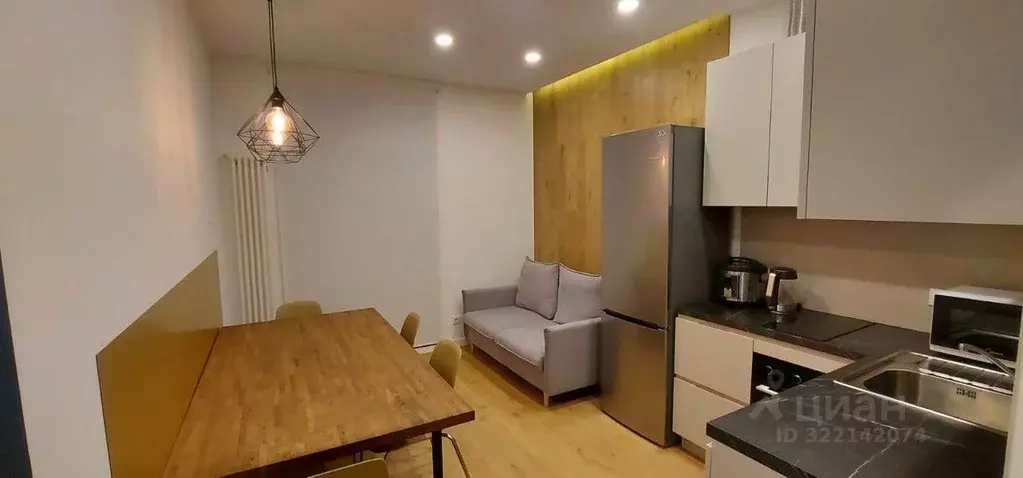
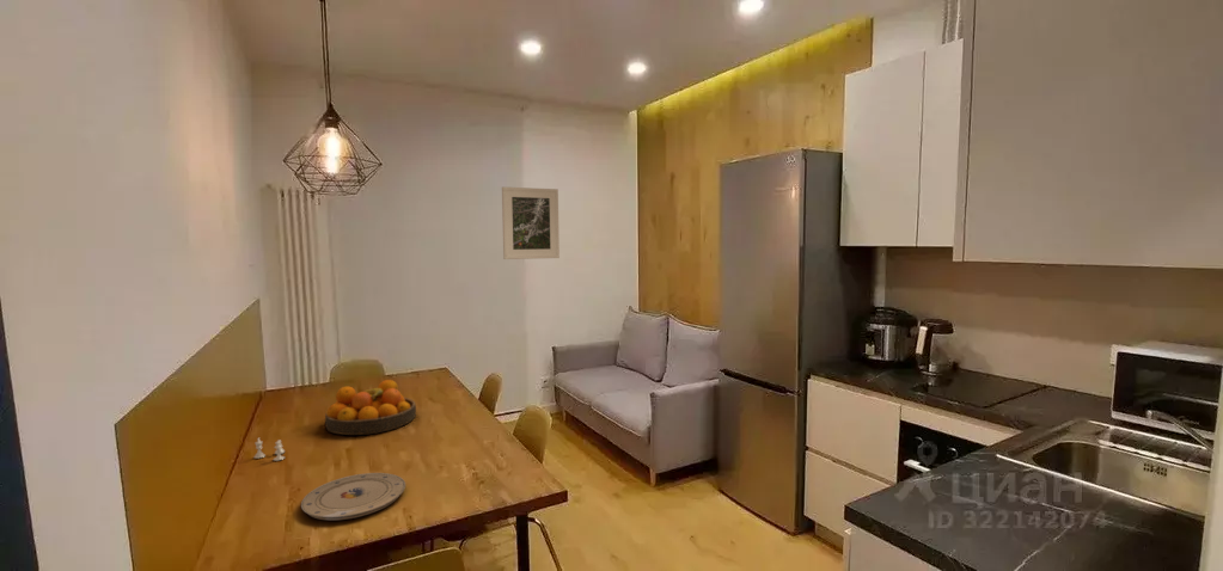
+ plate (355, 495)
+ fruit bowl (371, 403)
+ salt and pepper shaker set (274, 447)
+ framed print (531, 223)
